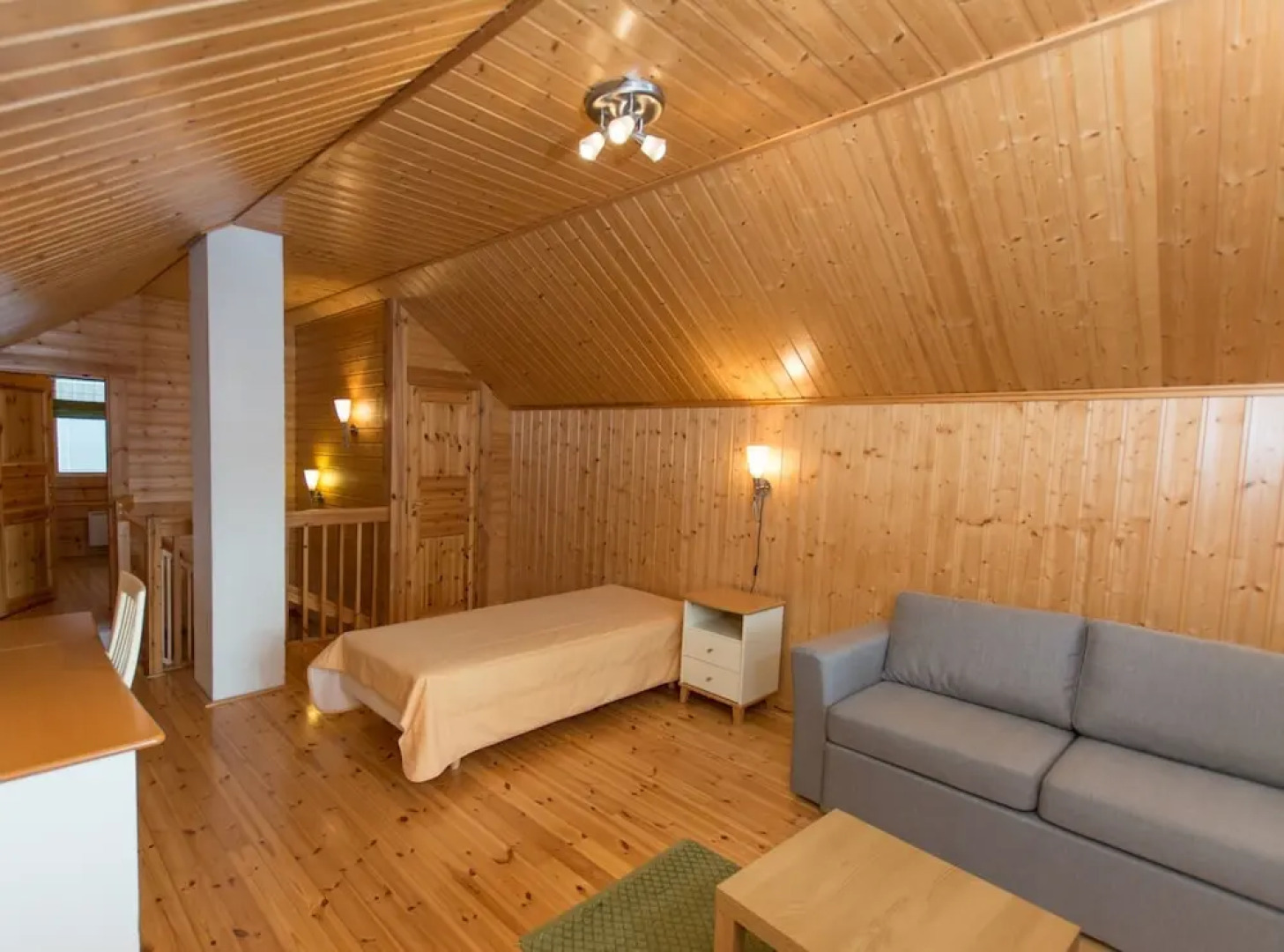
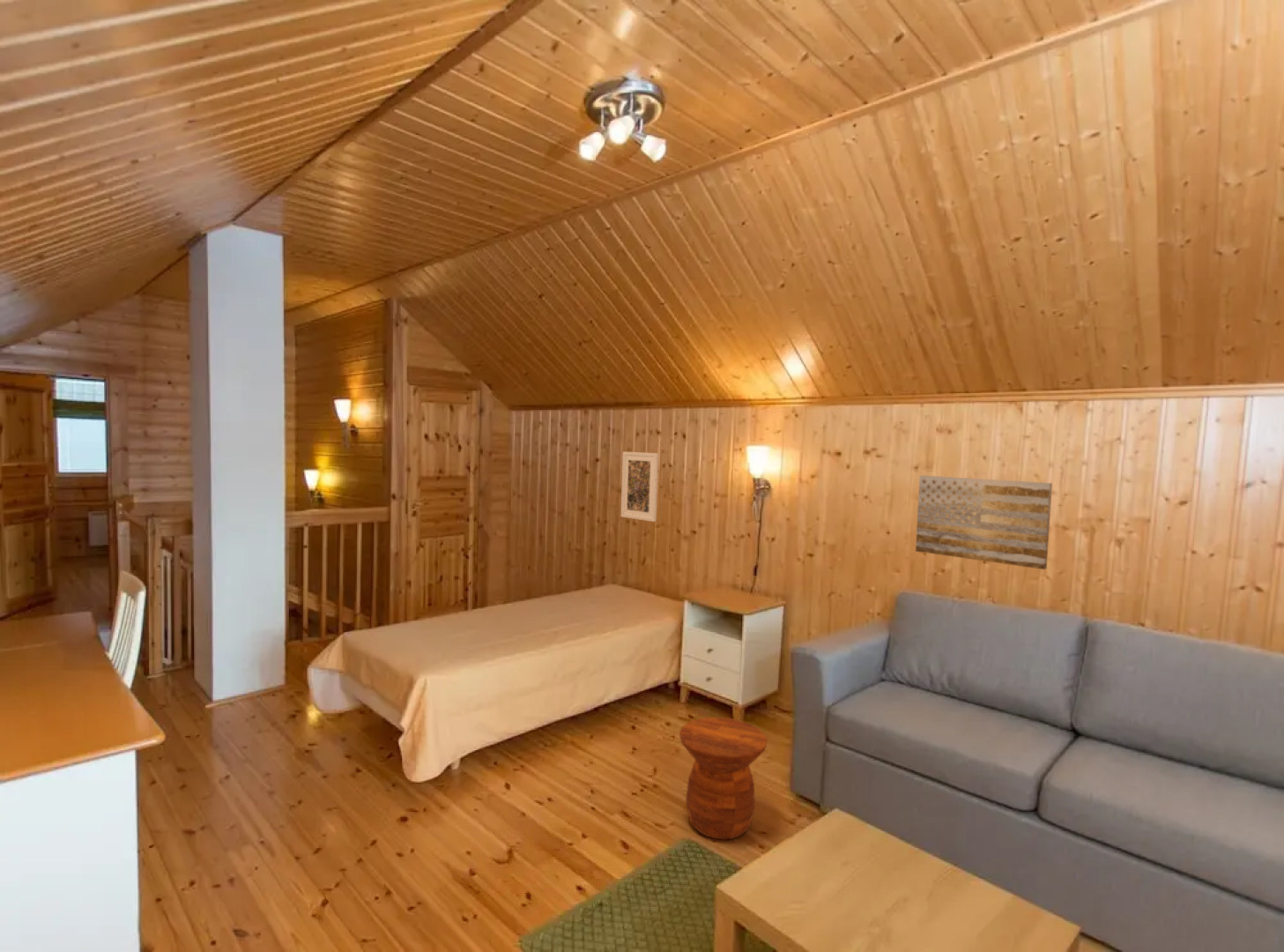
+ side table (721, 779)
+ wall art (979, 519)
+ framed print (639, 486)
